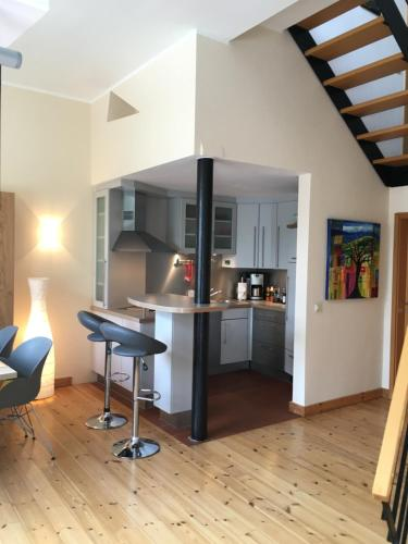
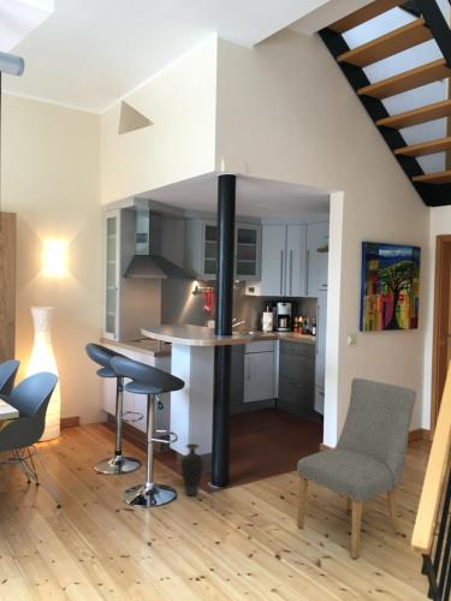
+ chair (357, 458)
+ vase (191, 469)
